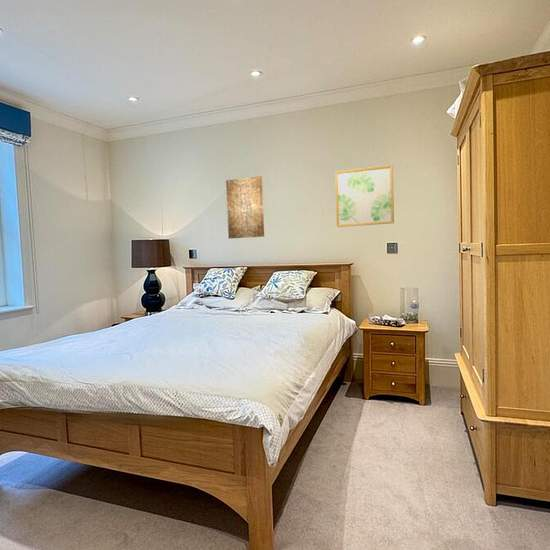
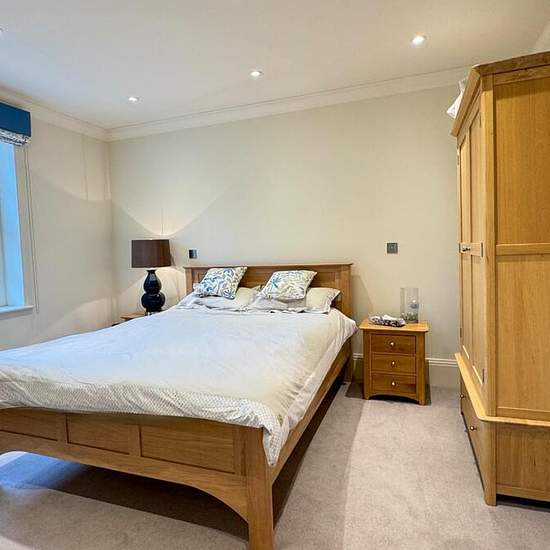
- wall art (245, 208)
- wall art (364, 196)
